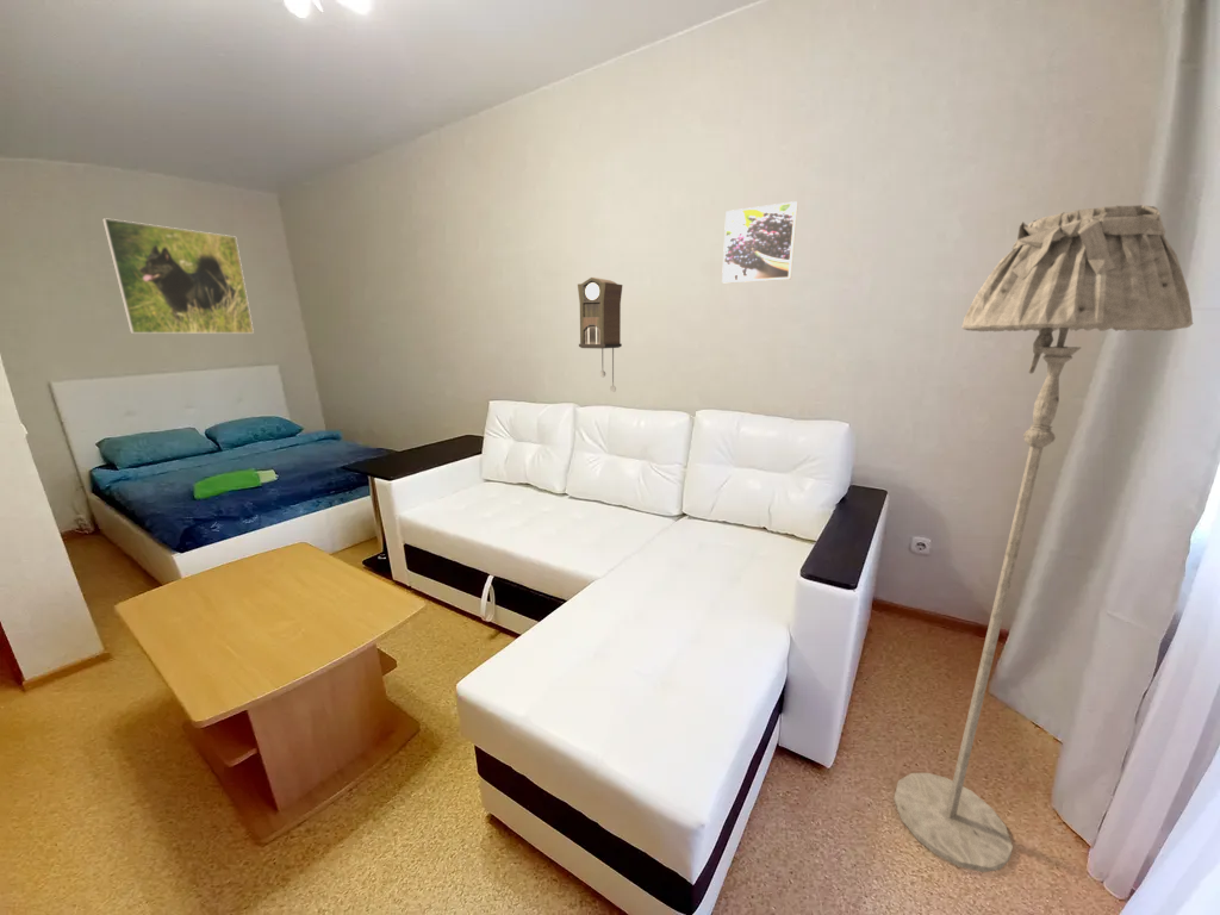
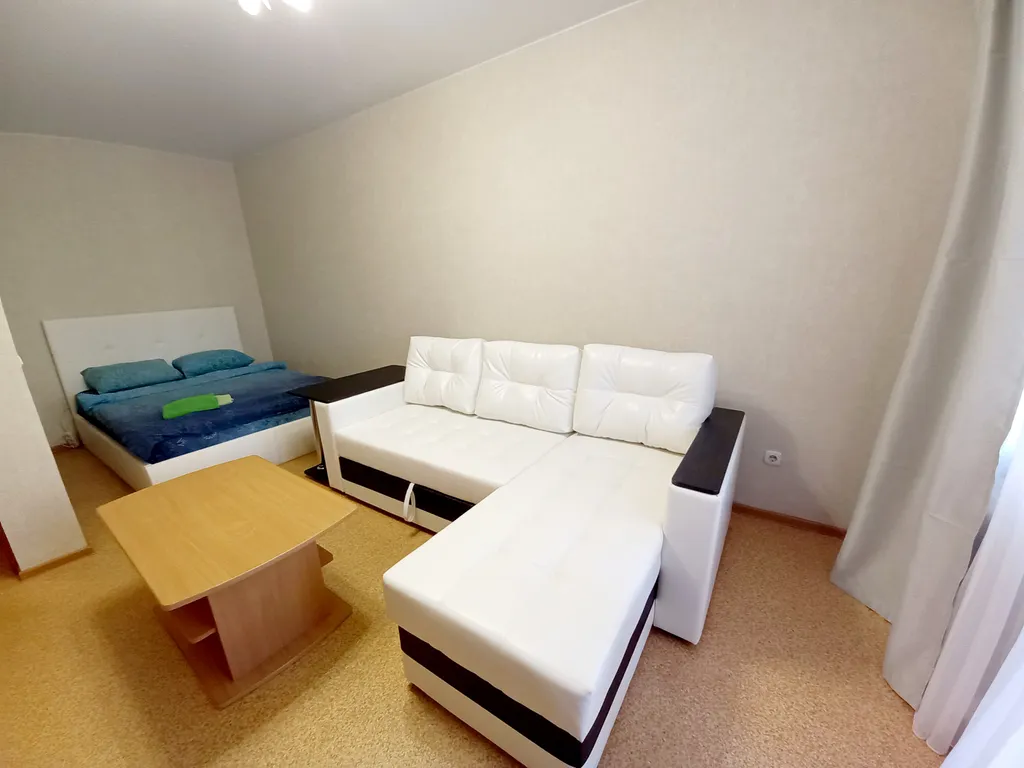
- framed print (186, 281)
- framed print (758, 244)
- pendulum clock (599, 337)
- floor lamp (1007, 569)
